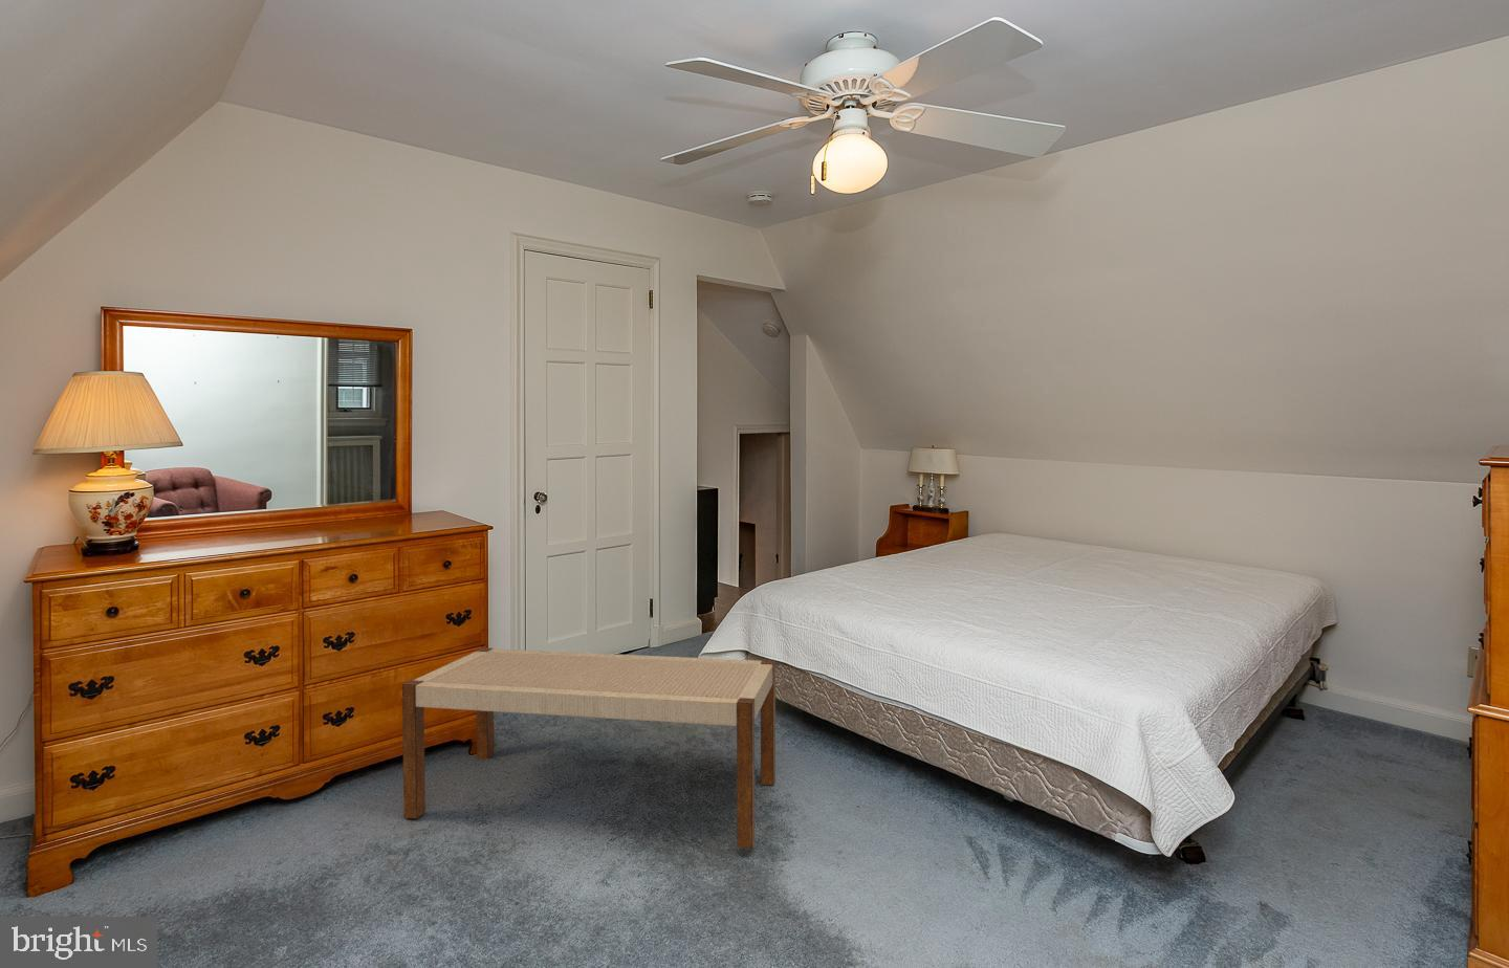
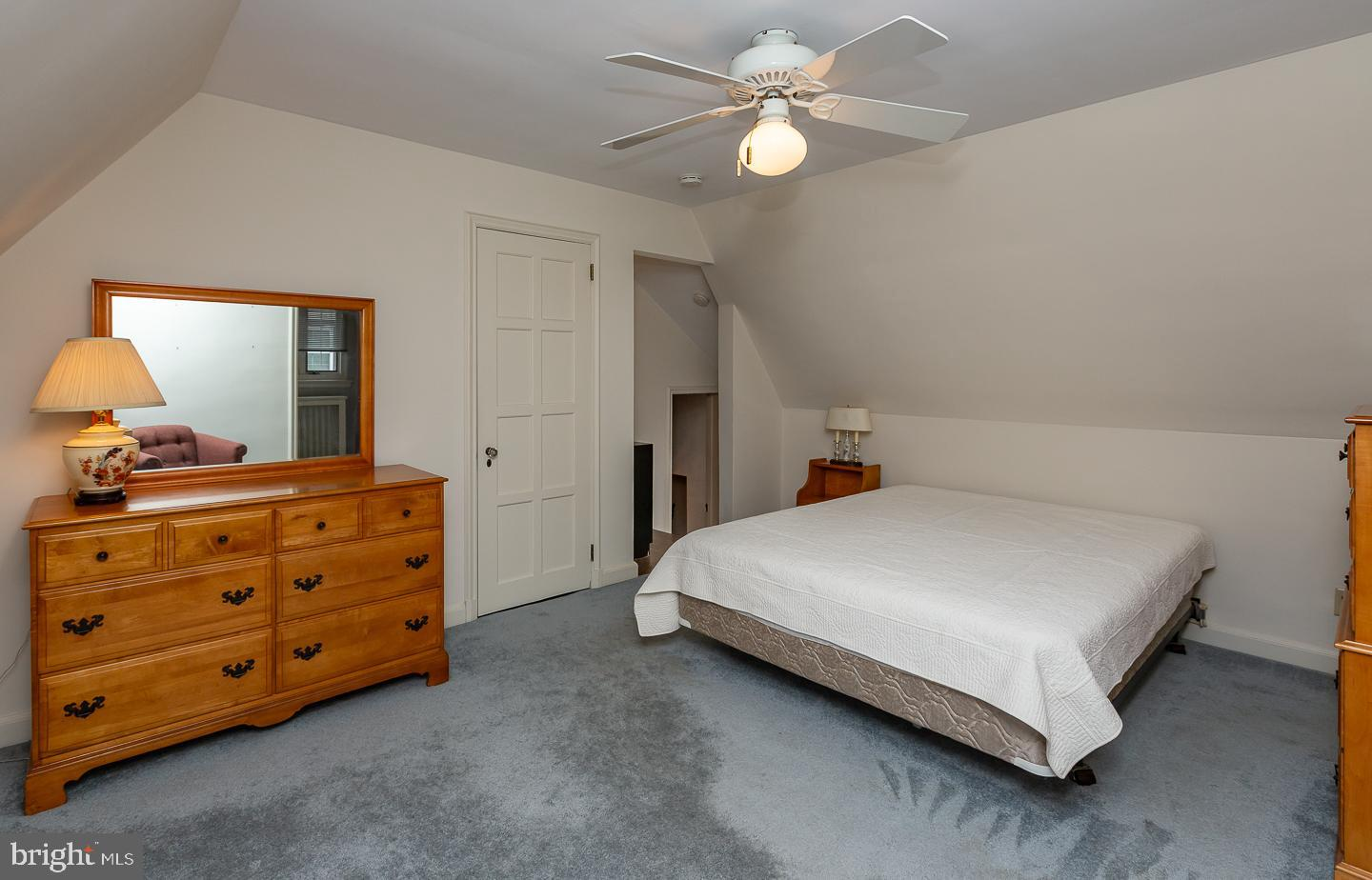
- bench (605, 717)
